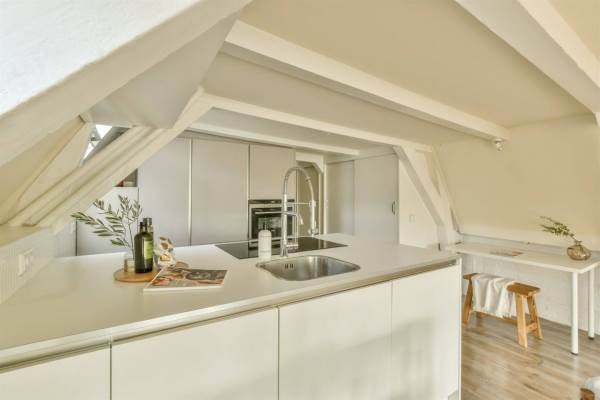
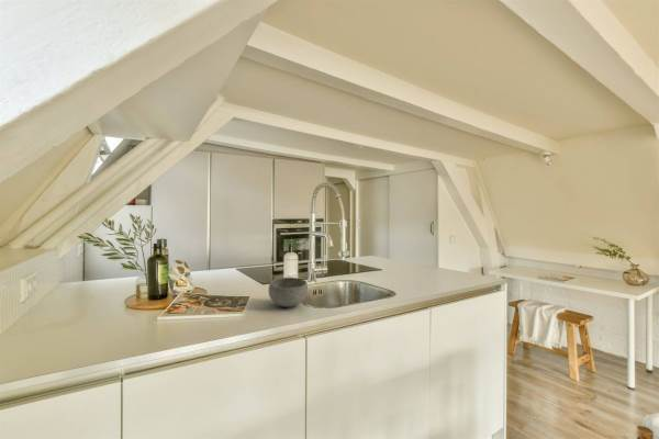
+ bowl (288, 292)
